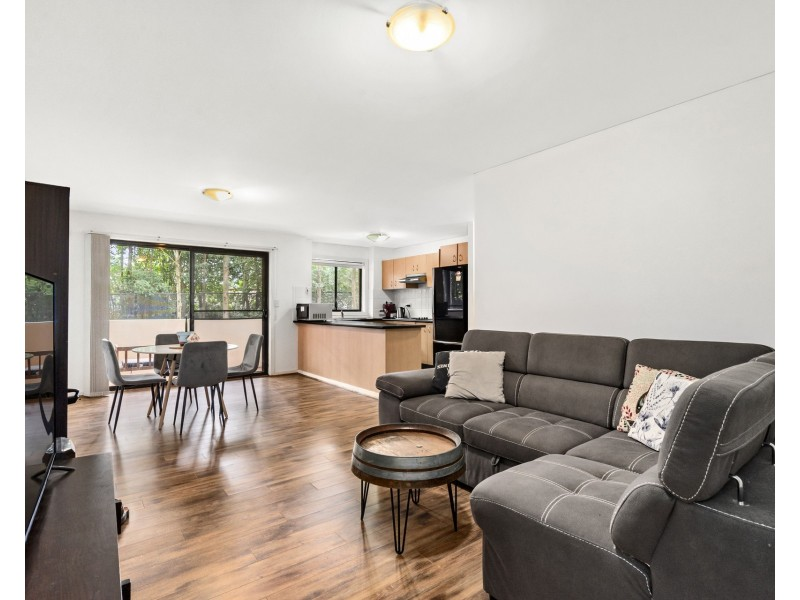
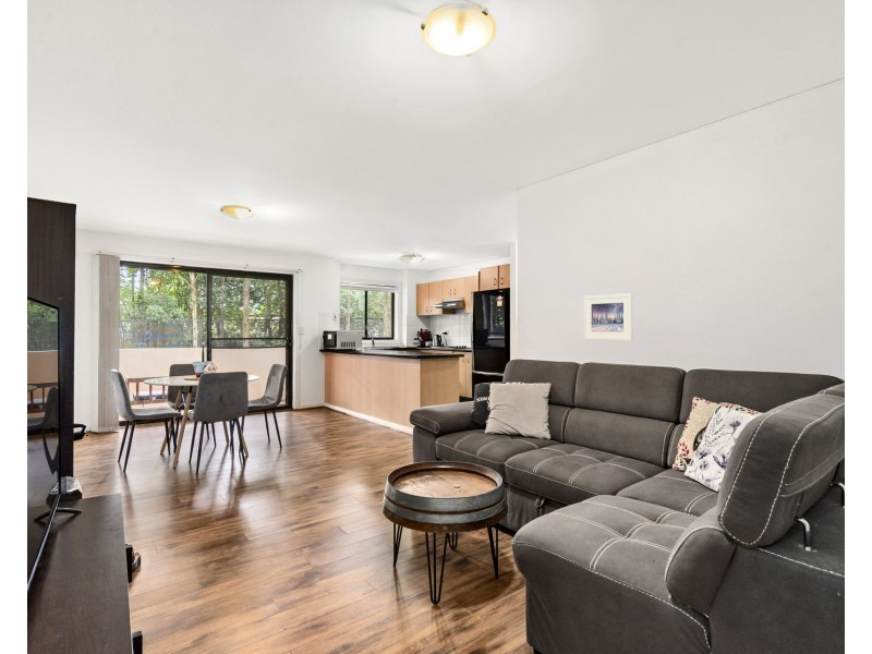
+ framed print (607, 317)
